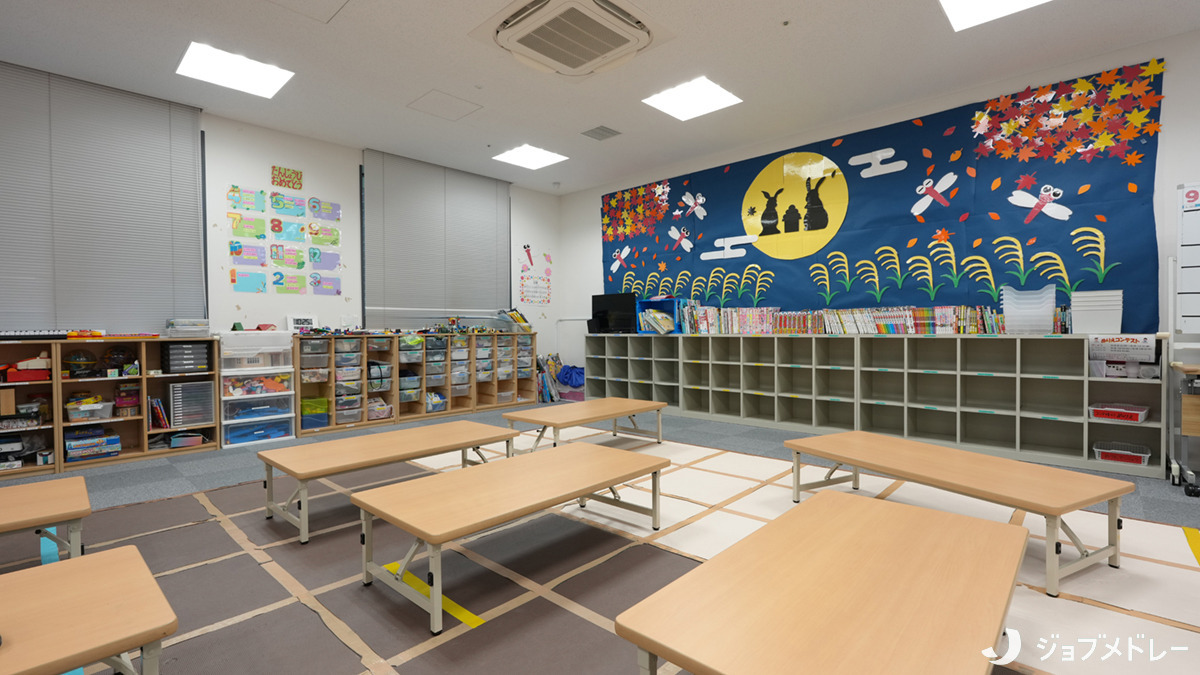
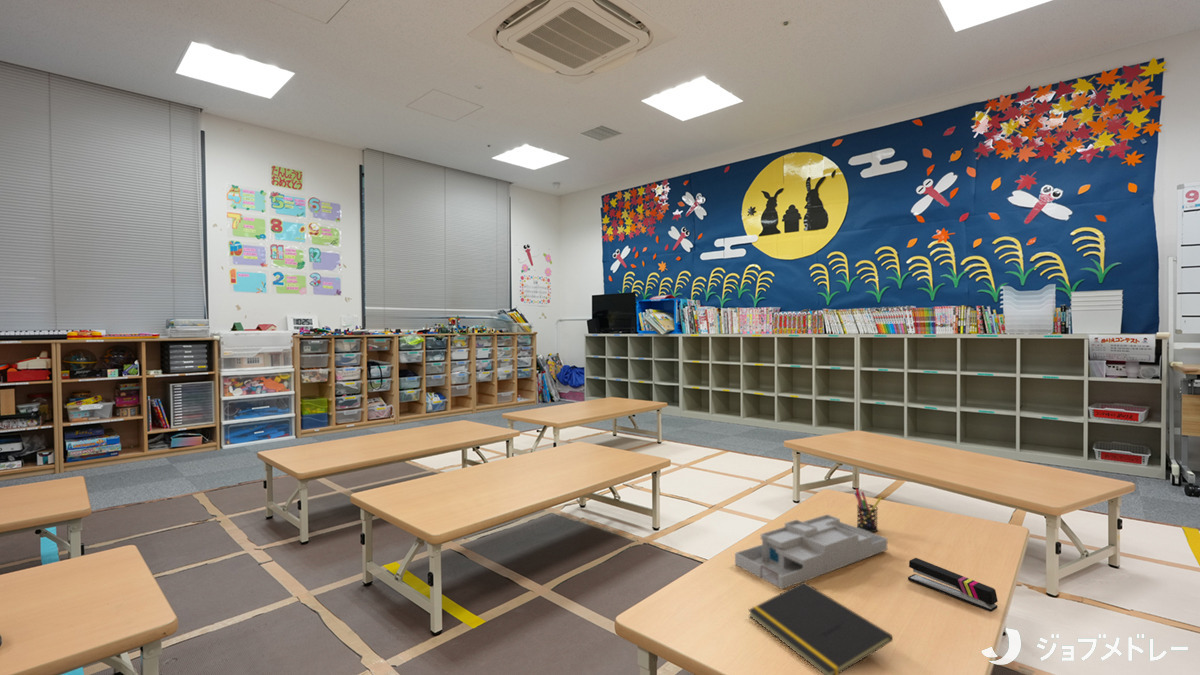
+ notepad (815, 624)
+ desk organizer (813, 542)
+ pen holder (865, 509)
+ stapler (950, 582)
